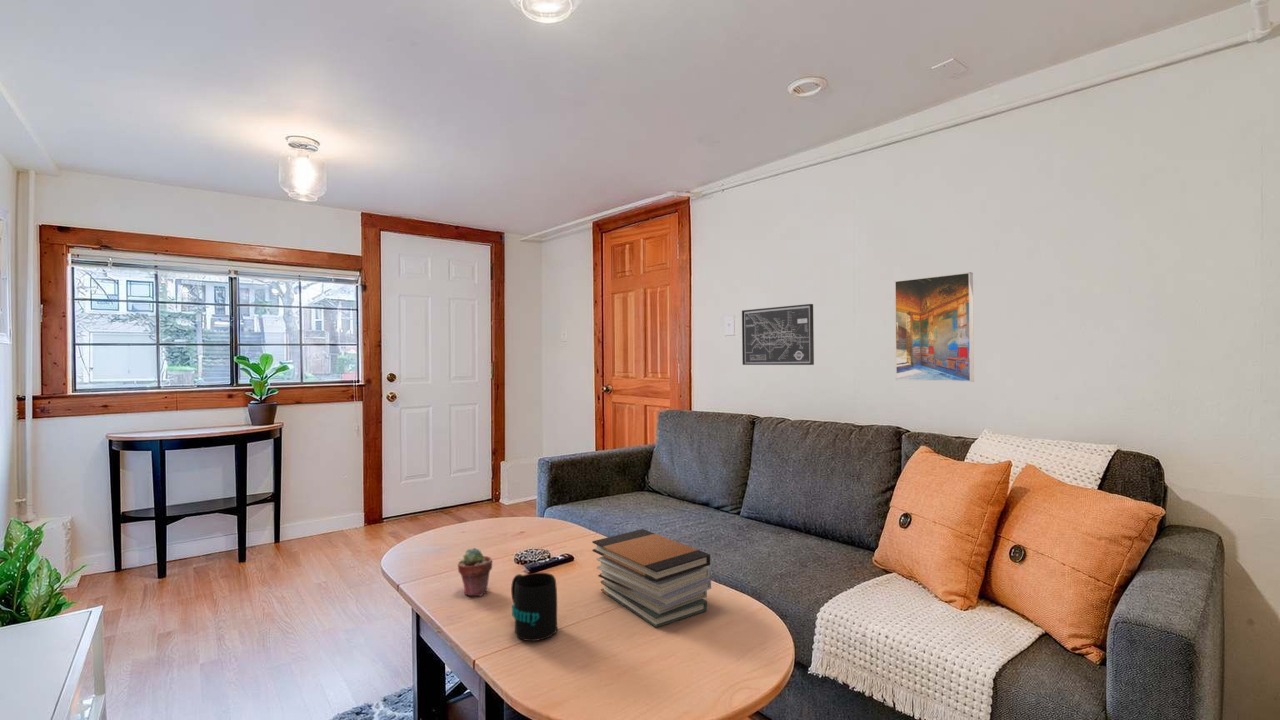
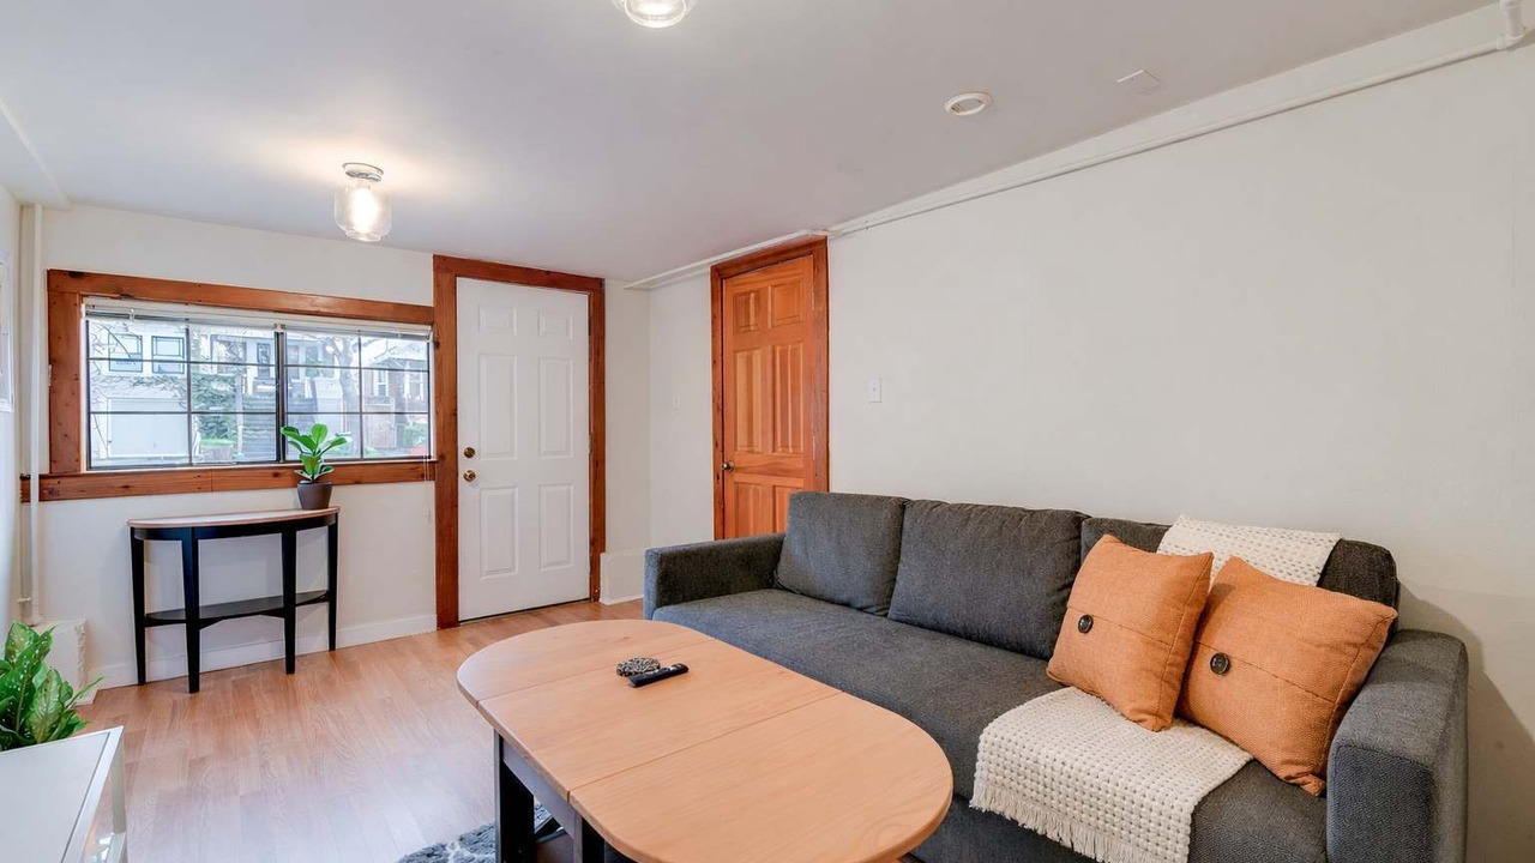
- wall art (775, 336)
- mug (529, 603)
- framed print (932, 328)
- potted succulent (475, 570)
- book stack (651, 574)
